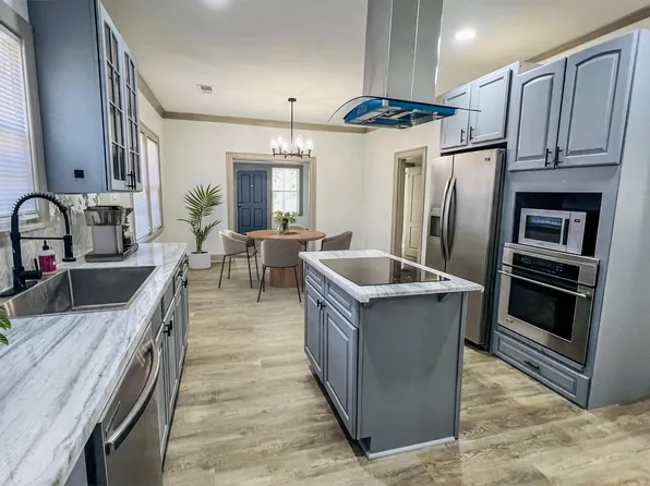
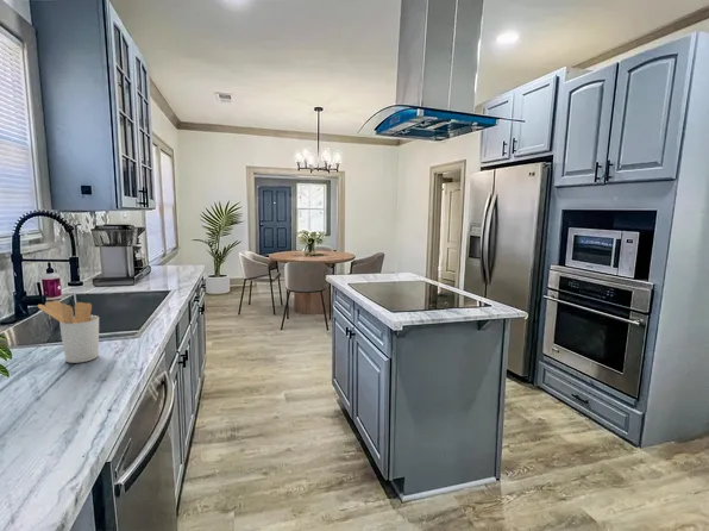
+ utensil holder (70, 329)
